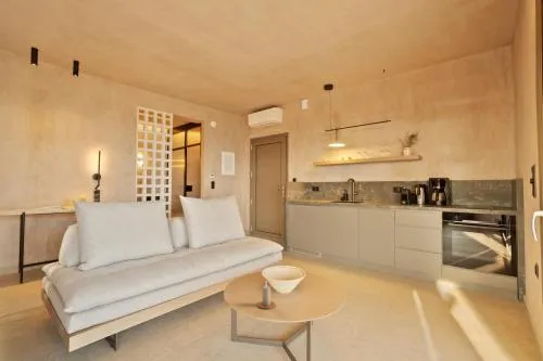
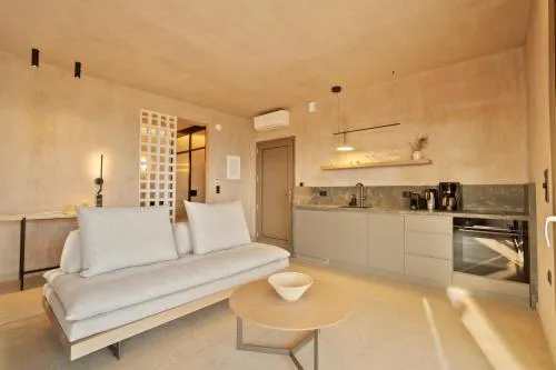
- candle (266, 292)
